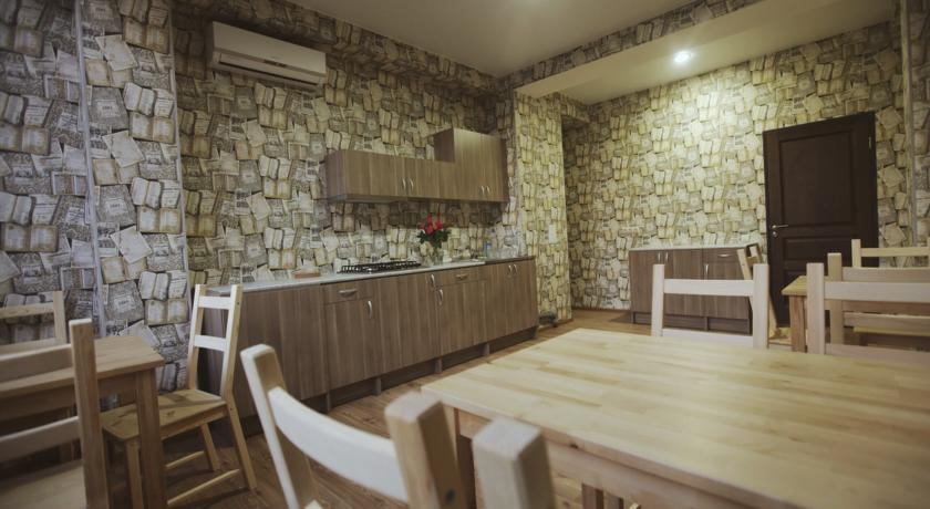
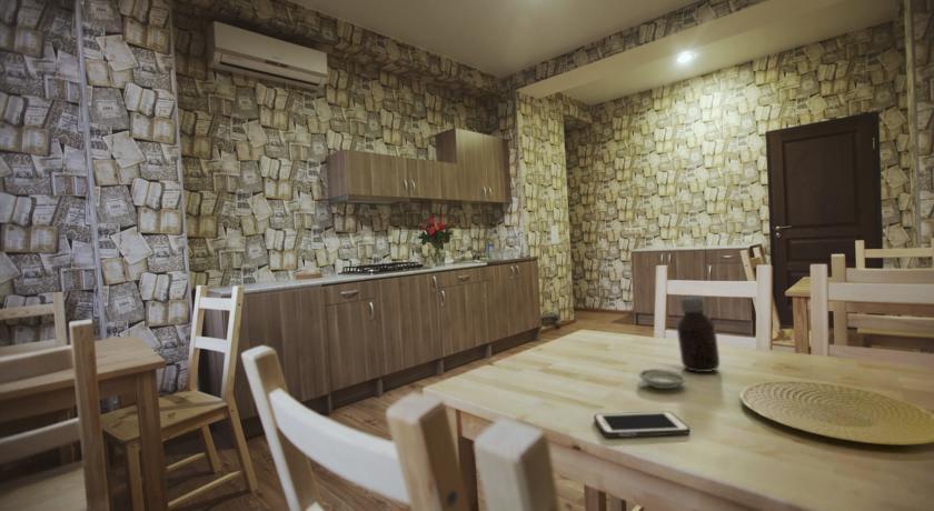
+ cell phone (639, 423)
+ plate (832, 409)
+ bottle (697, 332)
+ saucer (662, 380)
